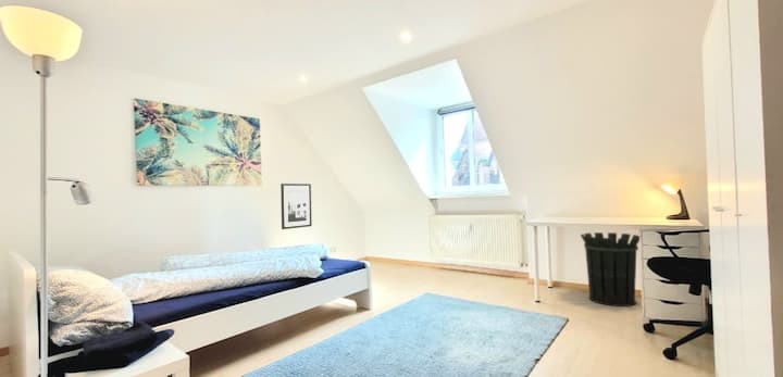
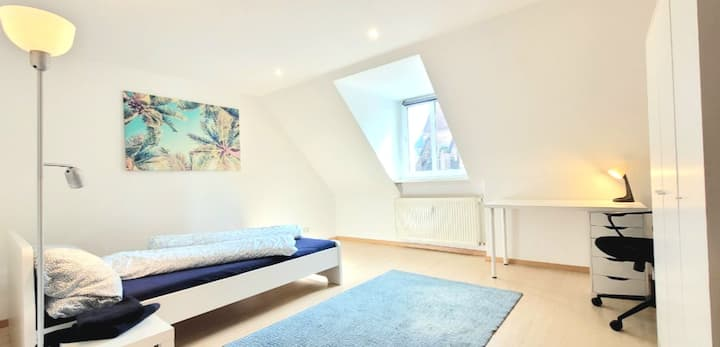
- waste bin (610, 267)
- wall art (297, 205)
